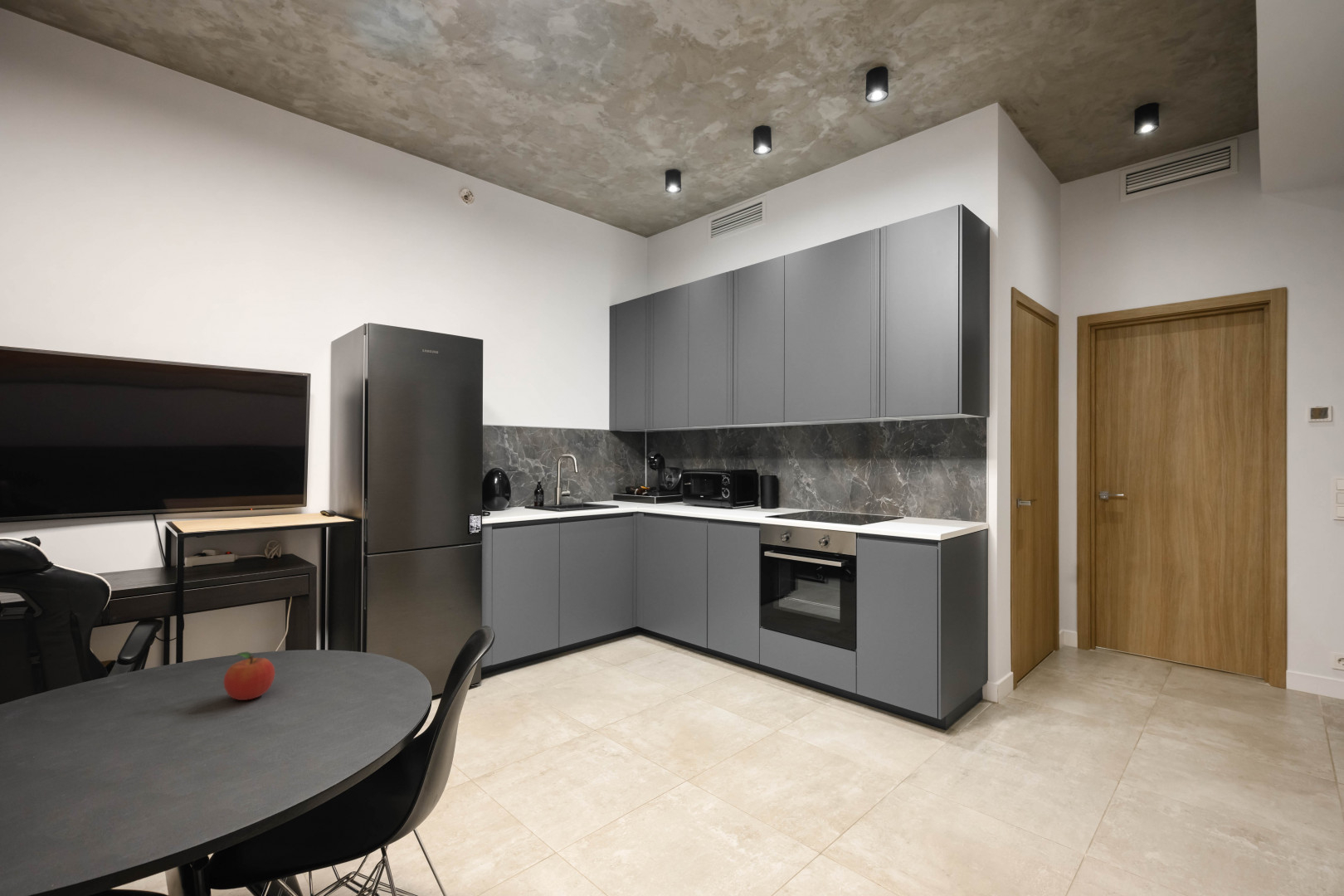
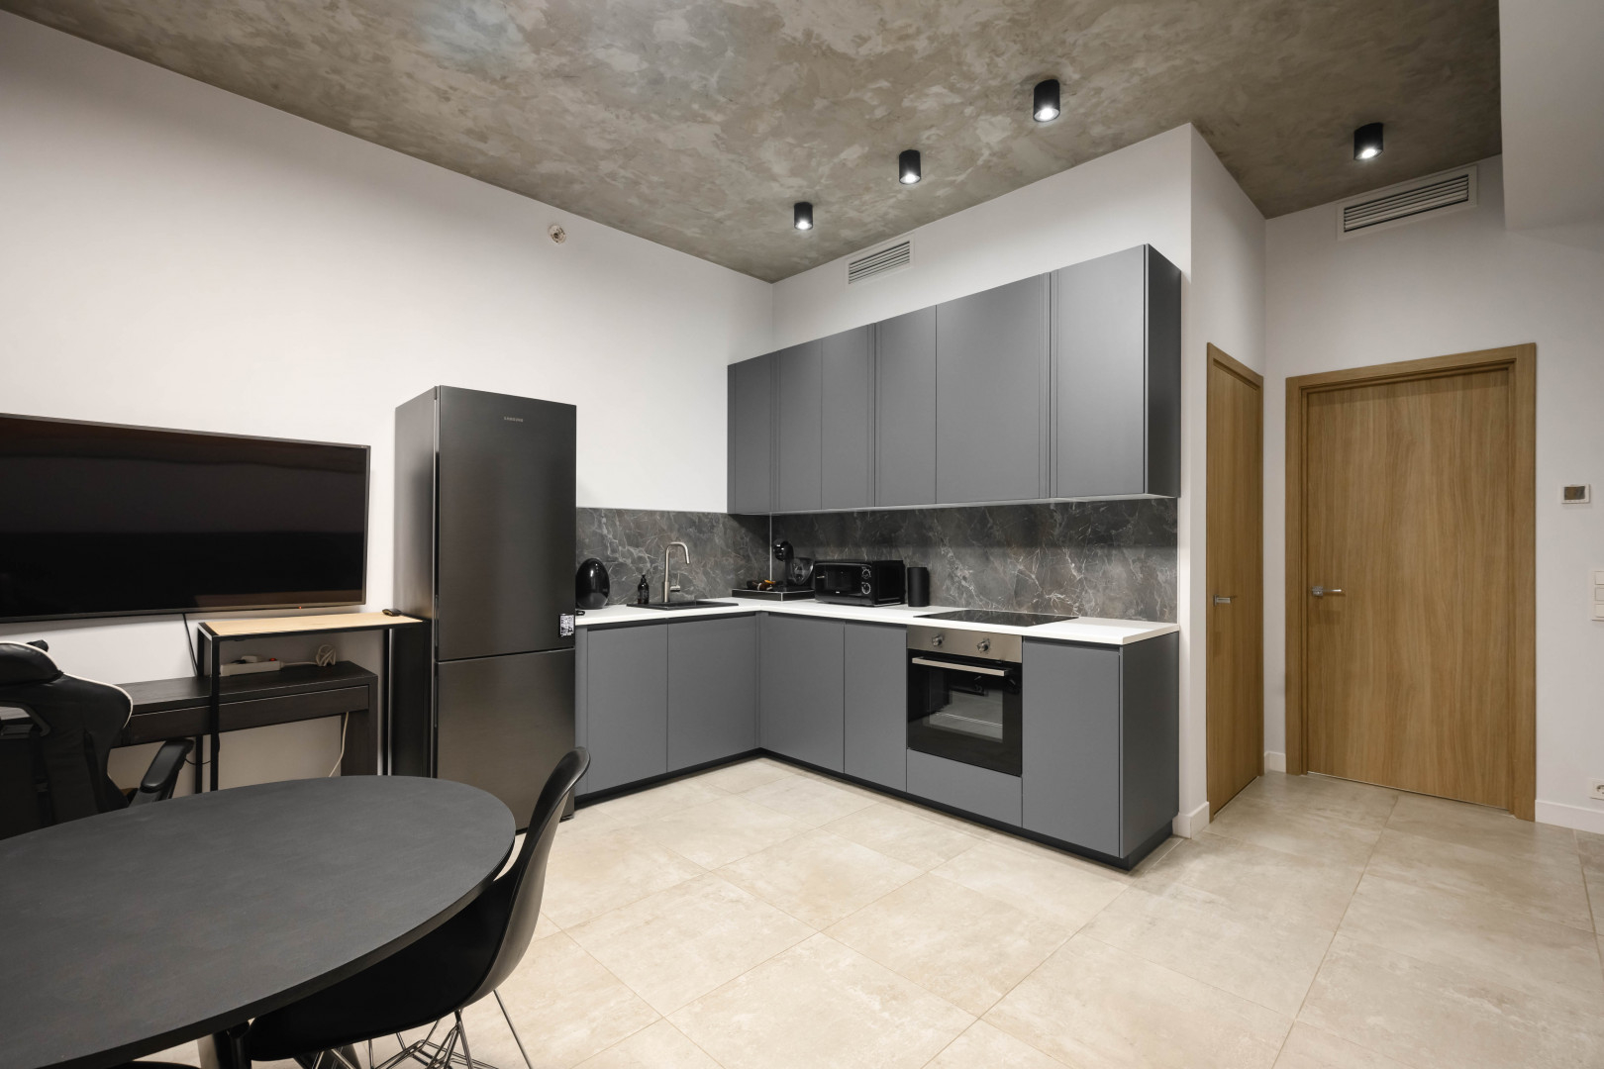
- fruit (250, 674)
